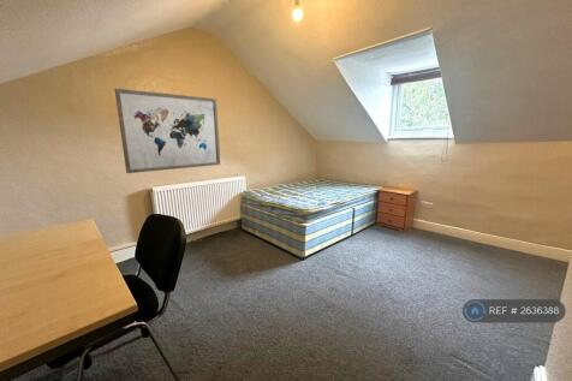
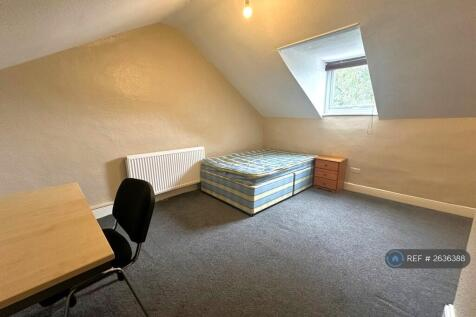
- wall art (175, 132)
